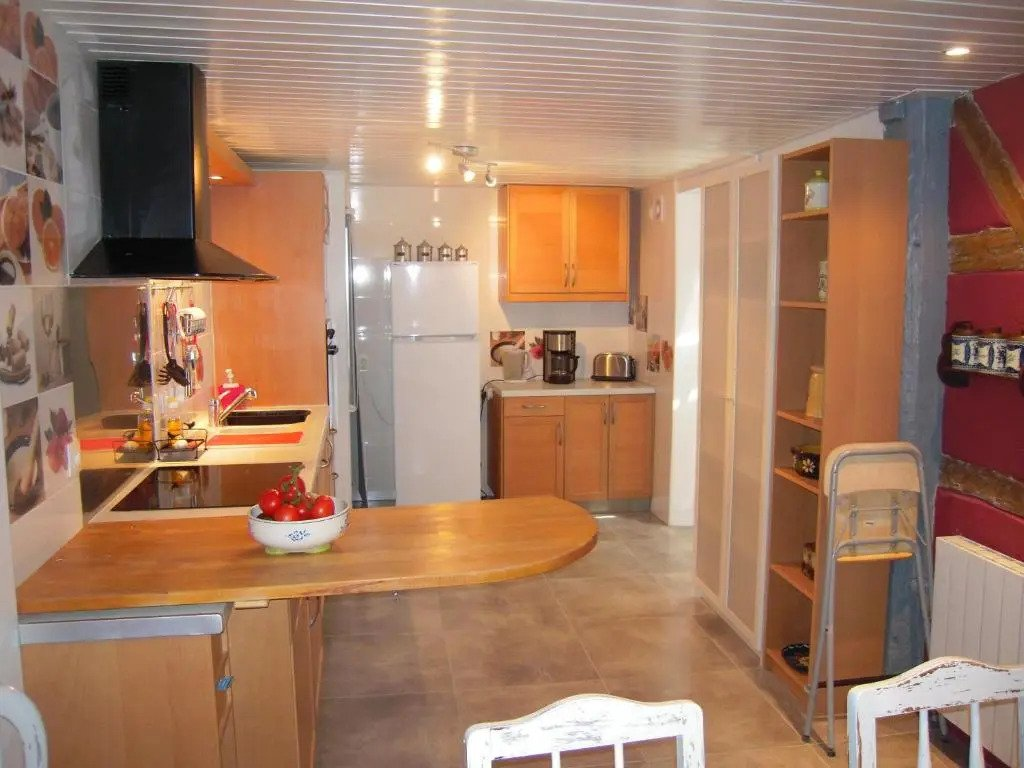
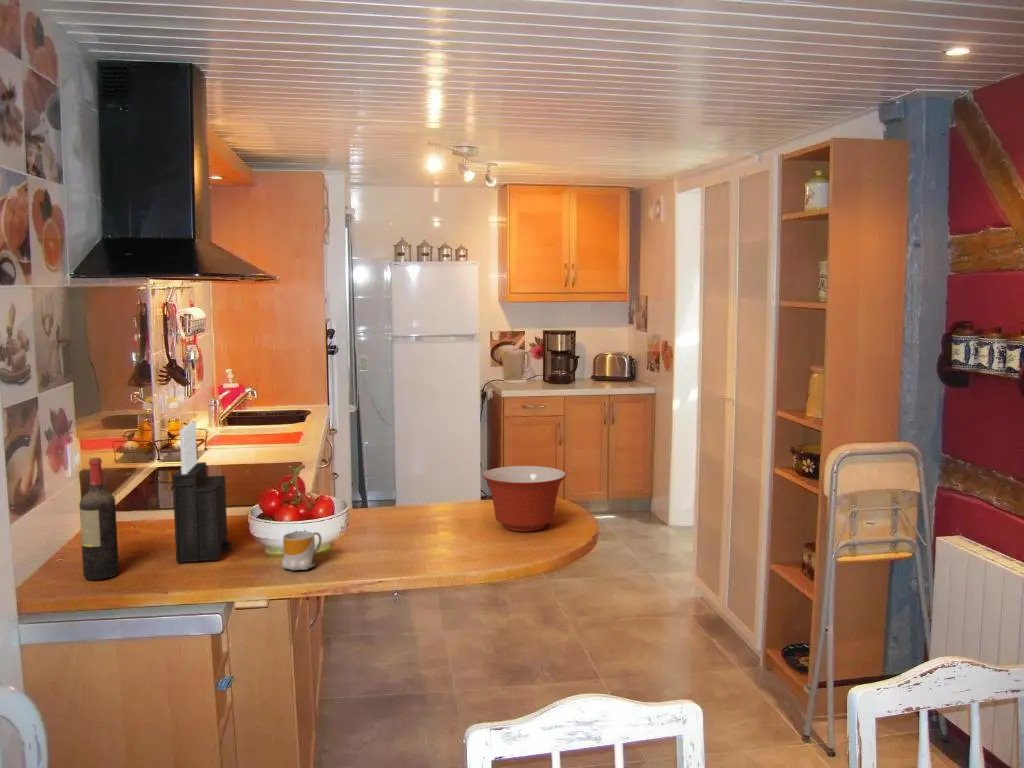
+ knife block (204, 489)
+ mixing bowl (524, 499)
+ wine bottle (98, 517)
+ mug (303, 549)
